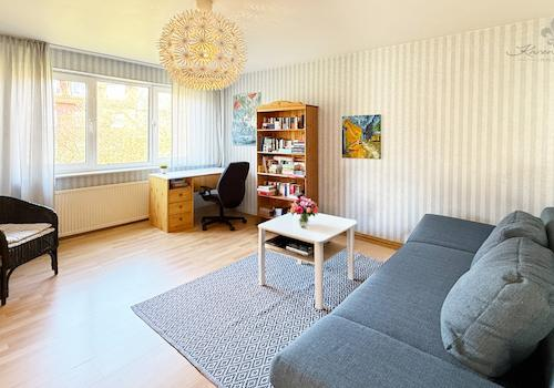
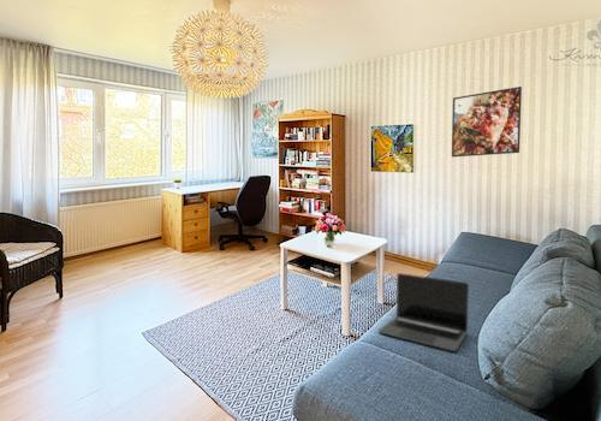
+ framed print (484, 124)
+ laptop (422, 308)
